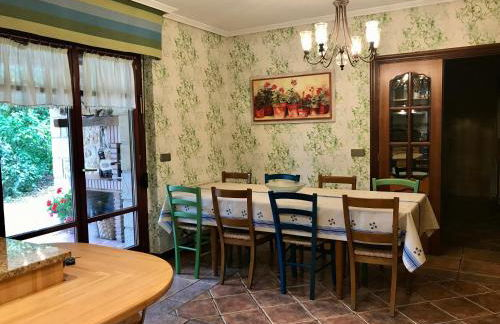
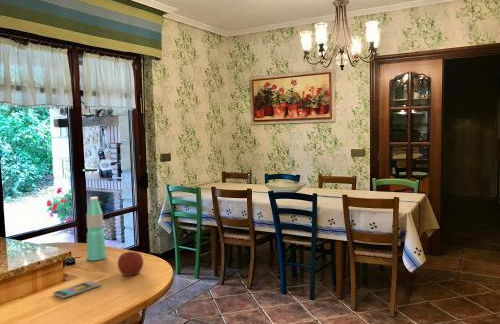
+ smartphone (77, 288)
+ fruit (130, 261)
+ water bottle (95, 227)
